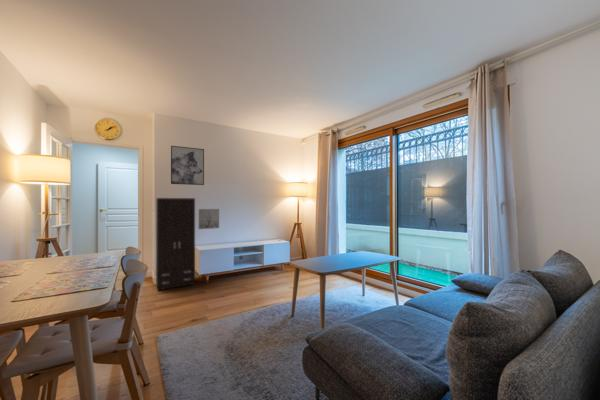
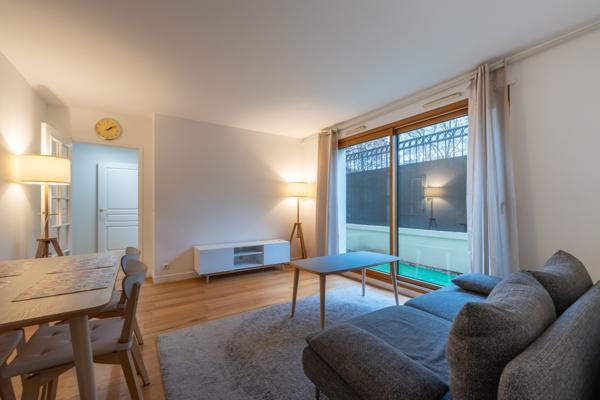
- wall art (208, 218)
- wall art (187, 166)
- cabinet (175, 241)
